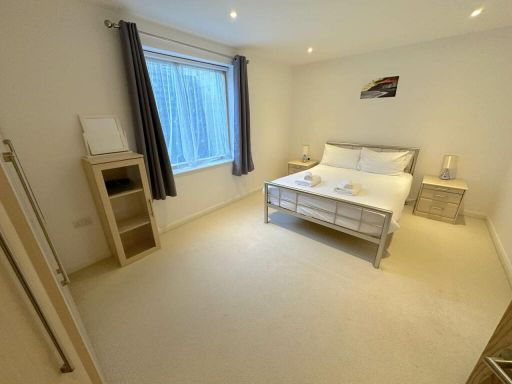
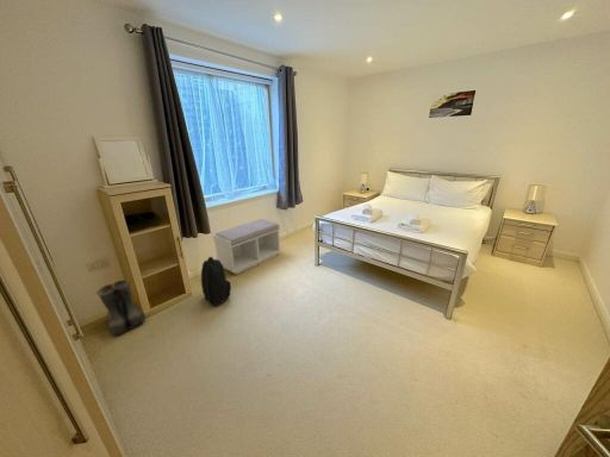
+ bench (249, 244)
+ boots (120, 305)
+ backpack (213, 278)
